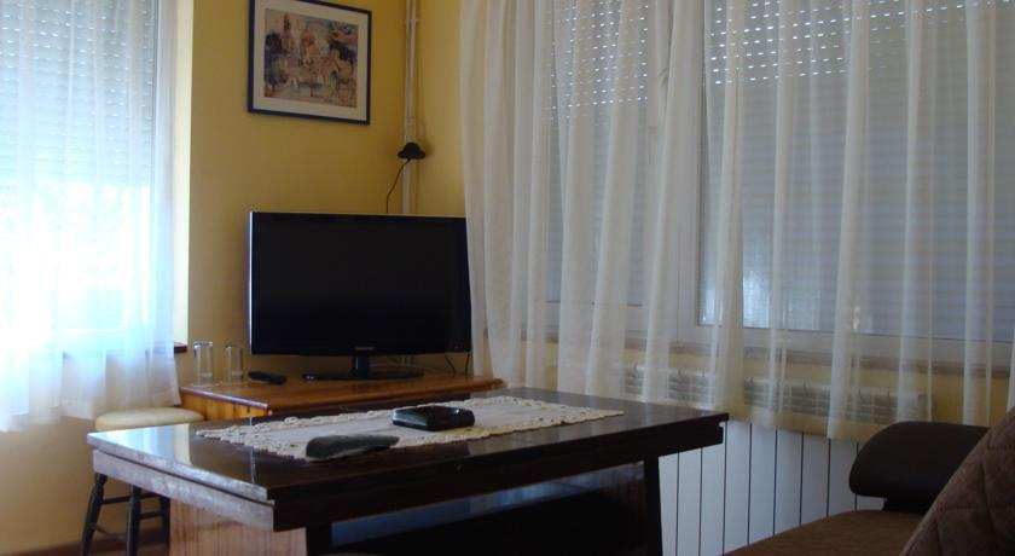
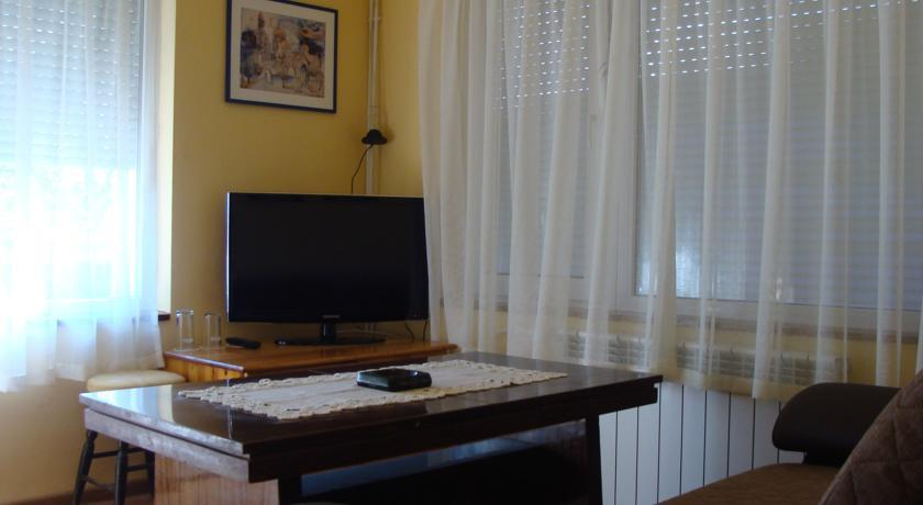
- remote control (353, 442)
